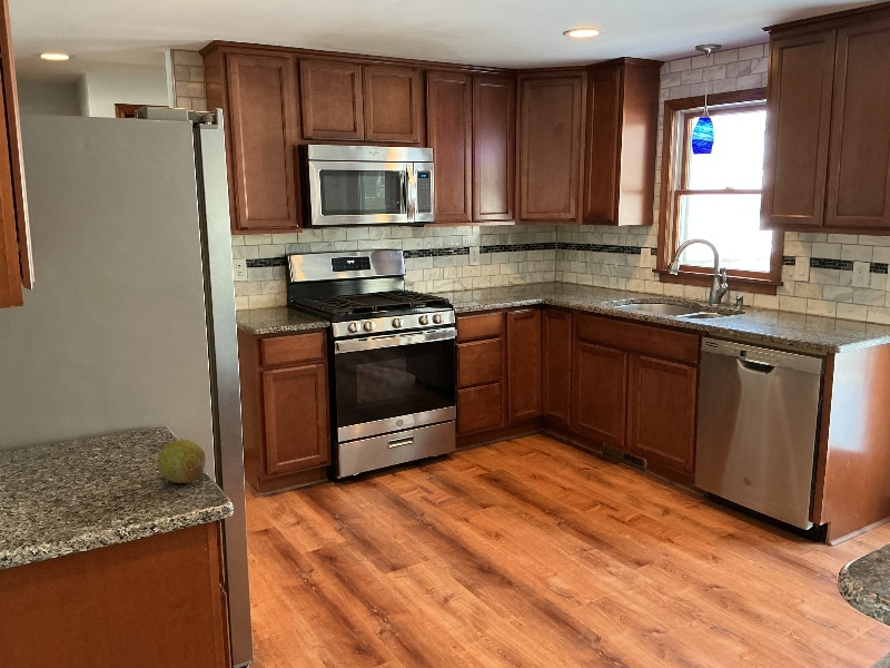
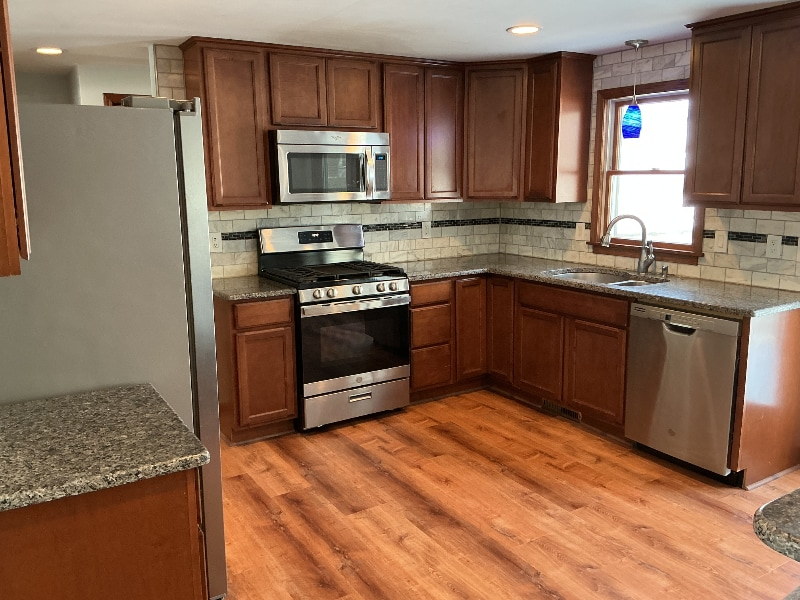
- fruit (179, 459)
